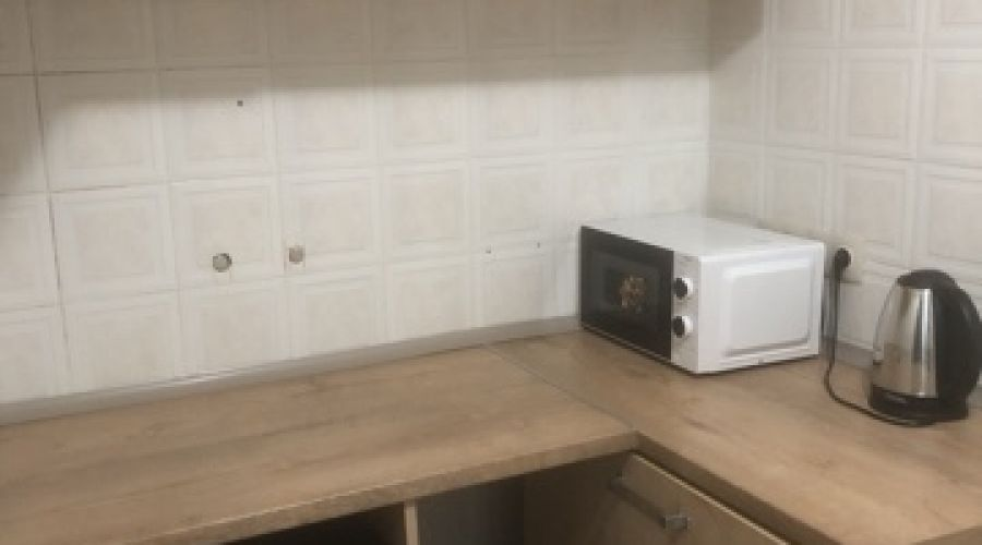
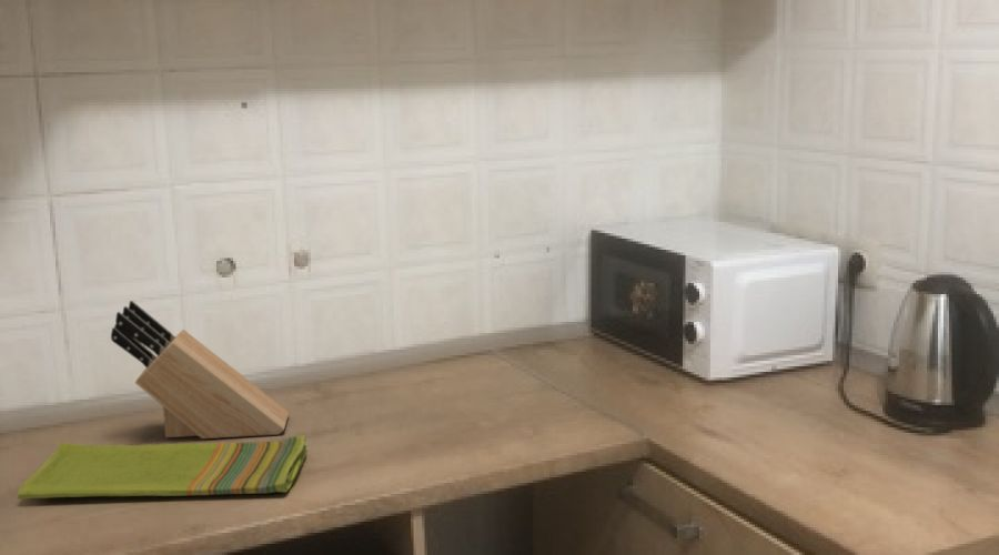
+ dish towel (169, 466)
+ knife block (199, 366)
